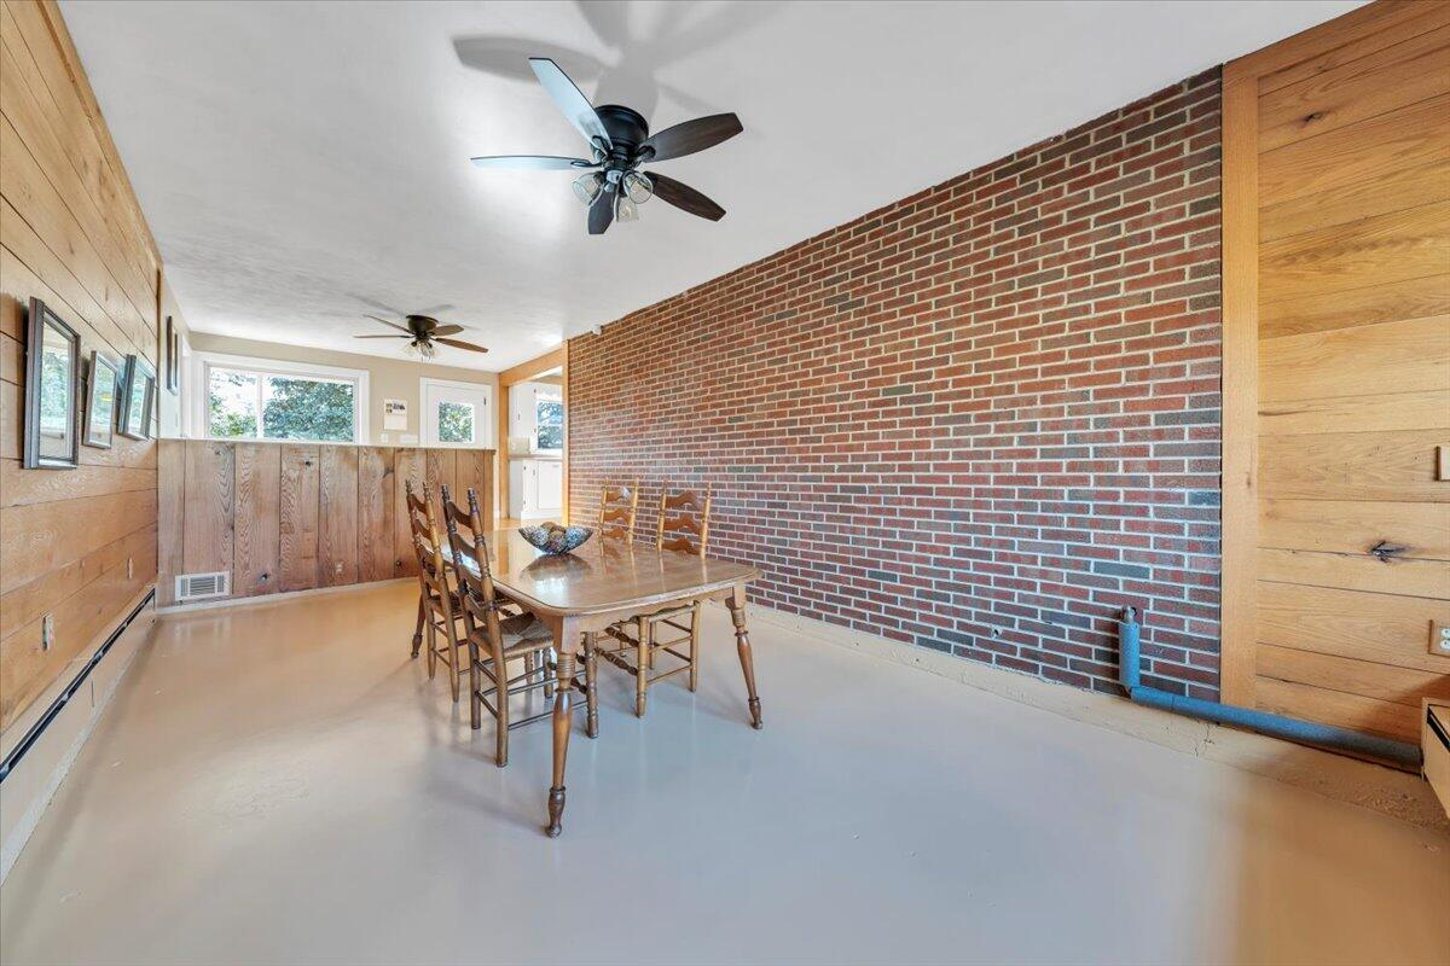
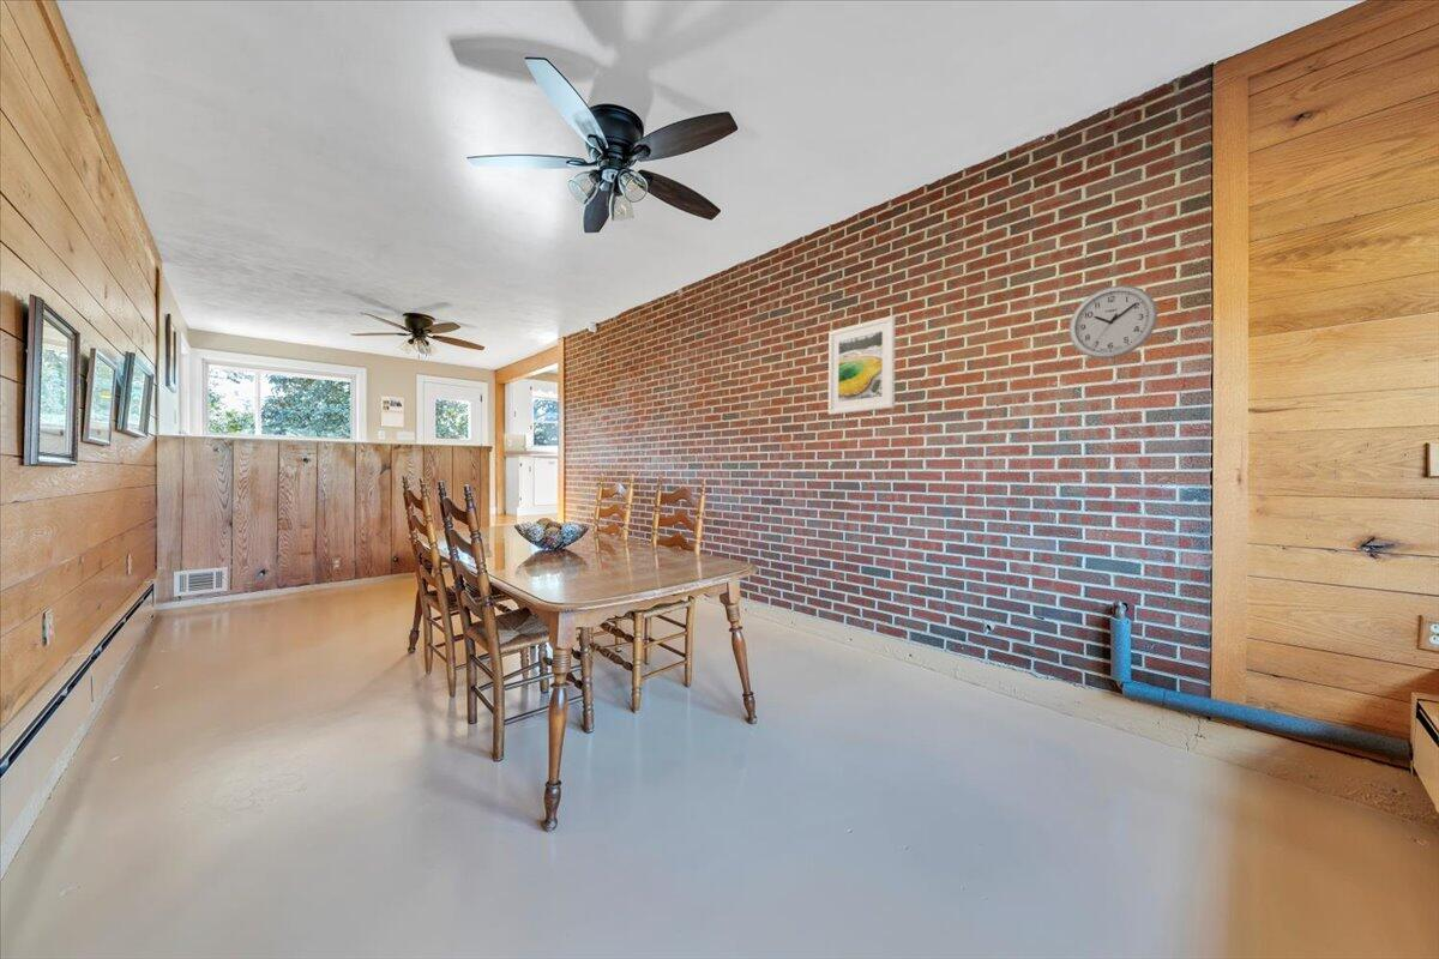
+ wall clock (1110, 321)
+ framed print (860, 367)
